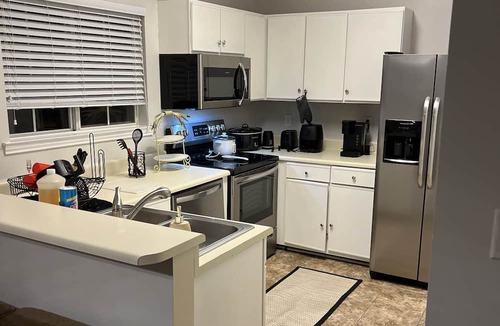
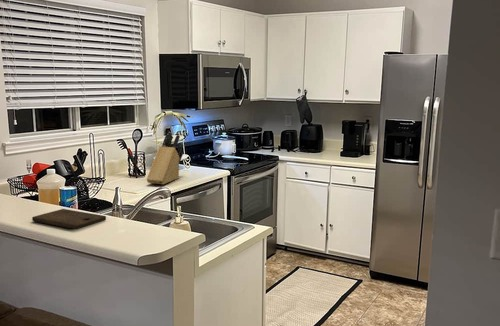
+ cutting board (69, 218)
+ knife block (166, 156)
